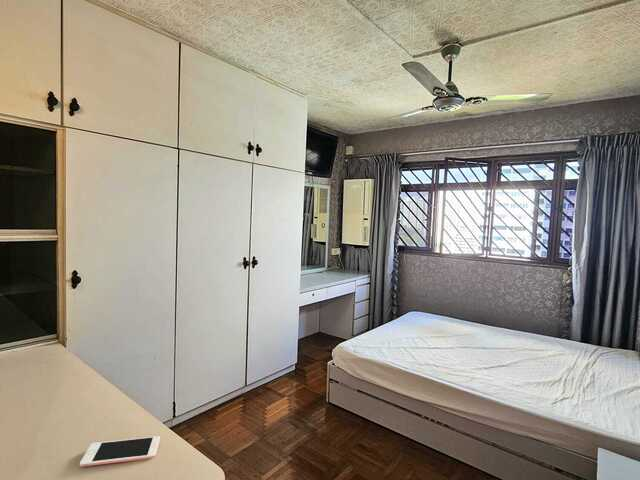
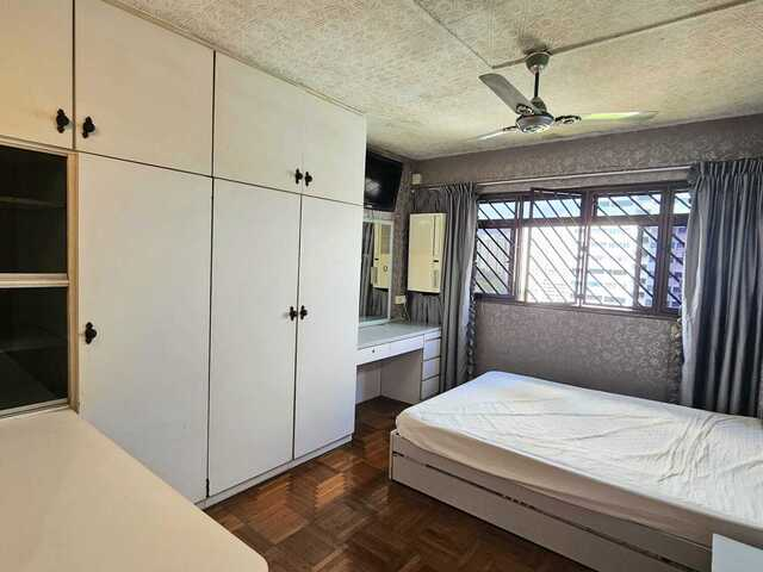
- cell phone (122, 450)
